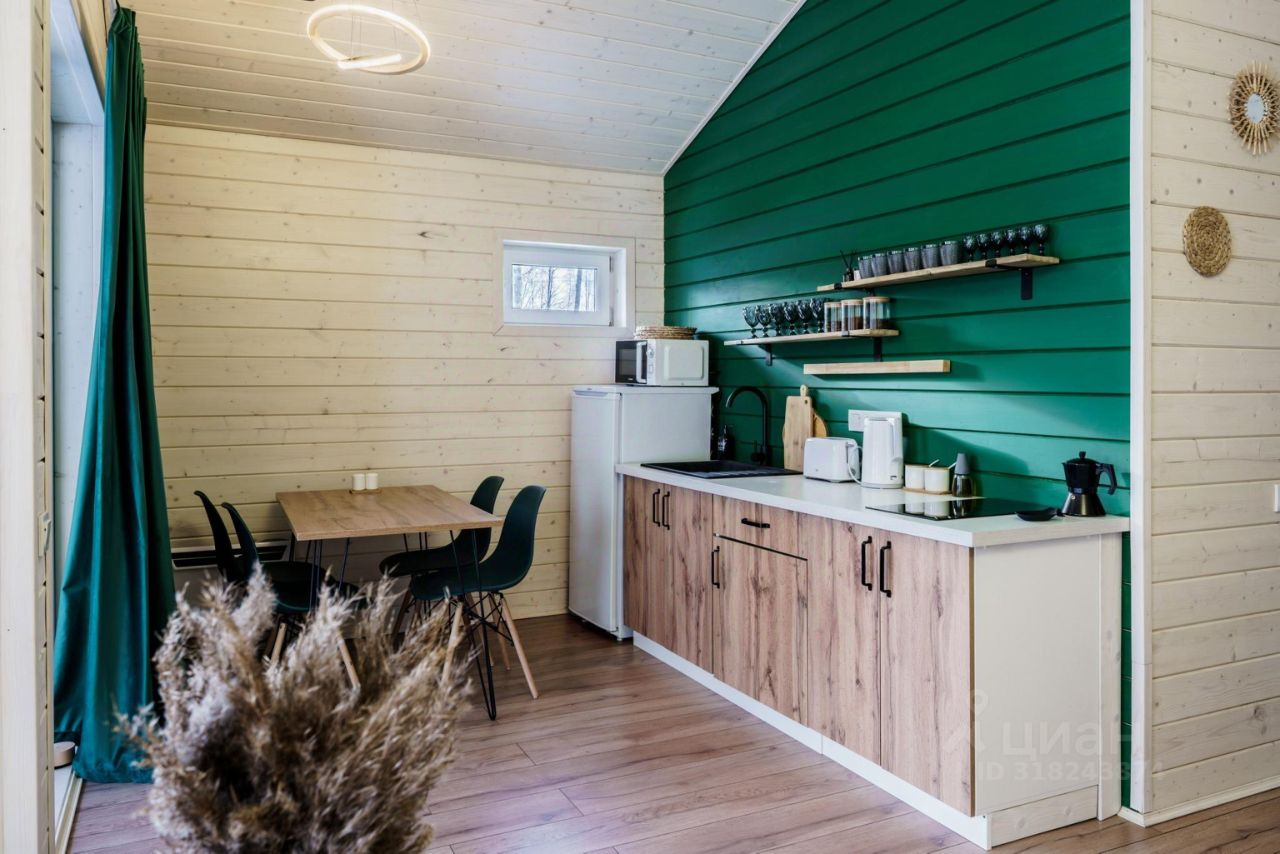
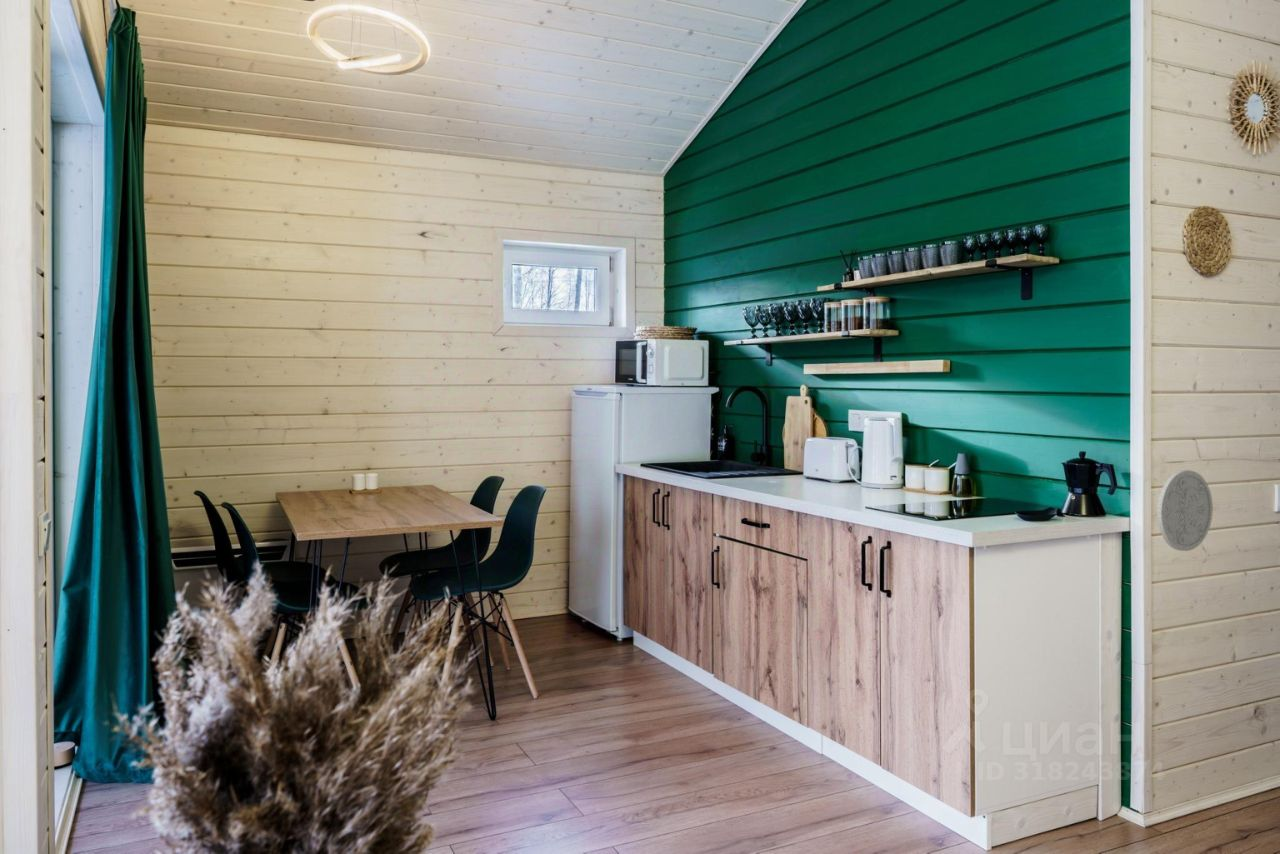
+ decorative medallion (1186, 510)
